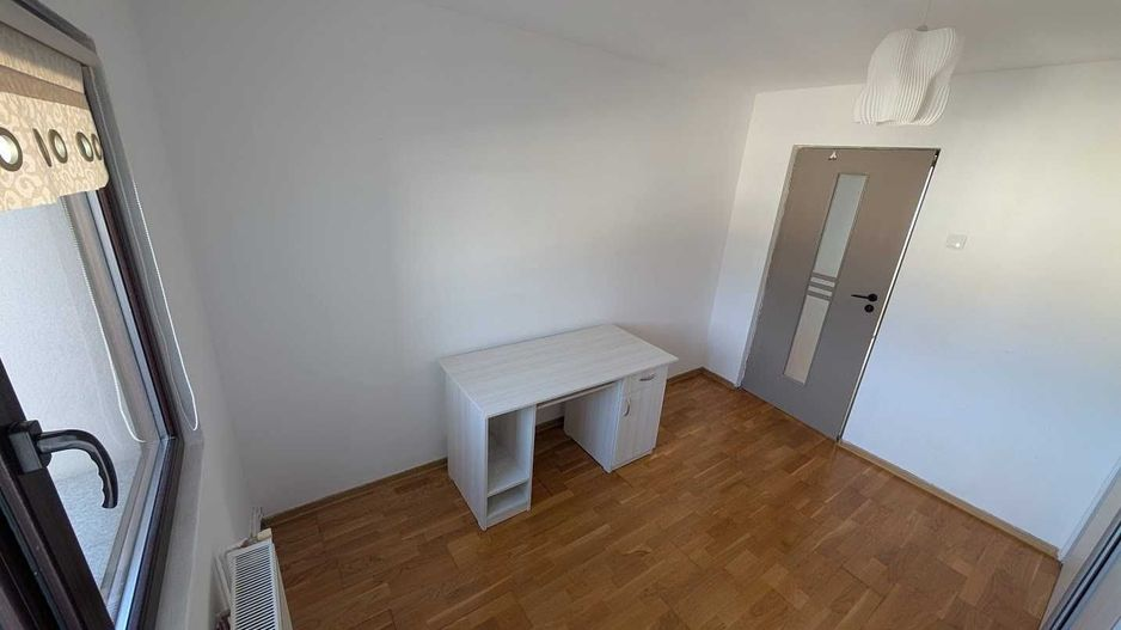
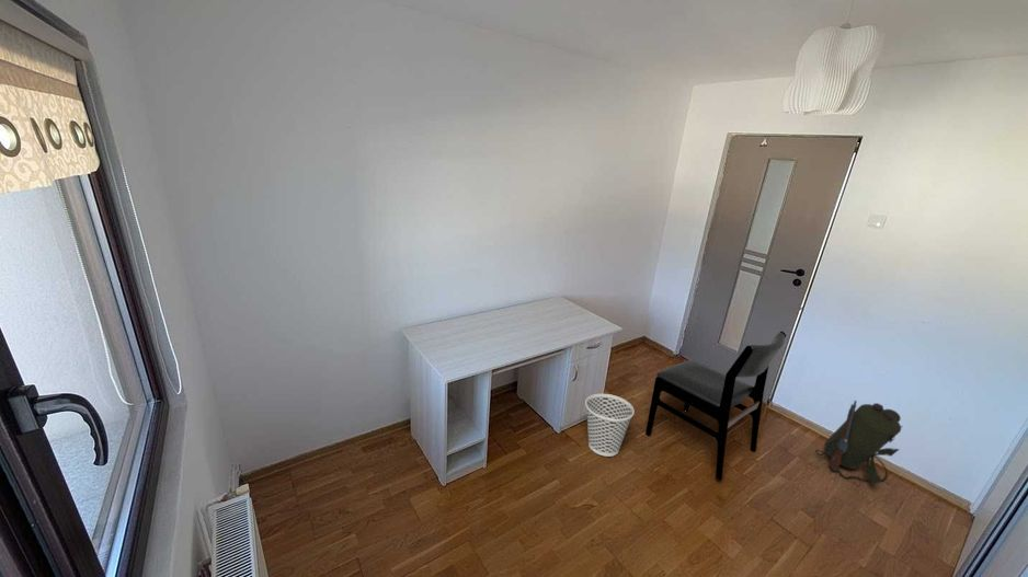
+ chair (711, 385)
+ wastebasket (606, 426)
+ backpack (860, 434)
